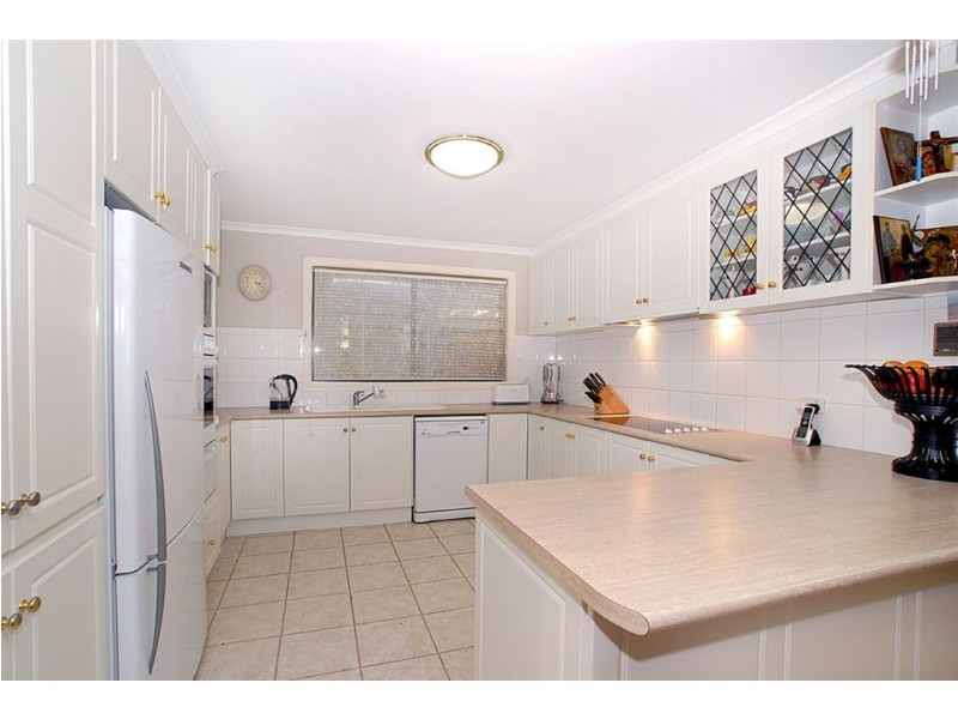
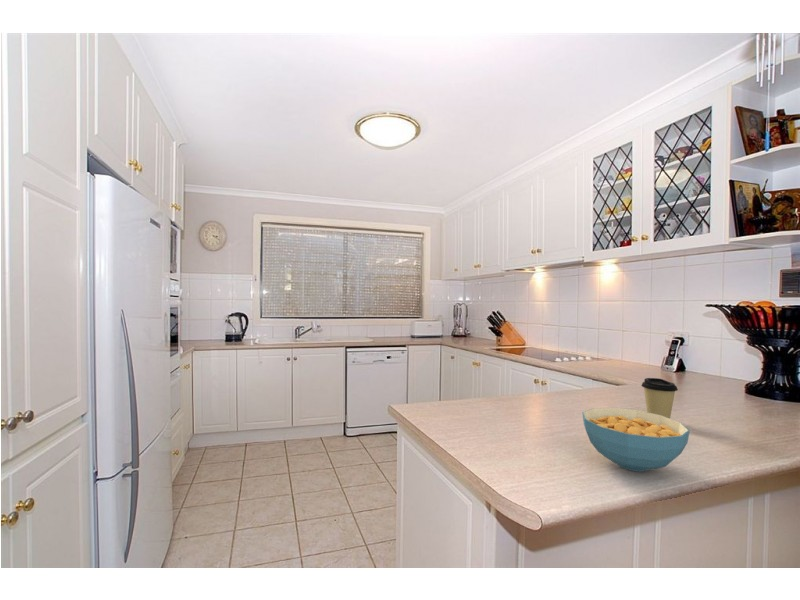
+ cereal bowl (631, 443)
+ coffee cup (658, 400)
